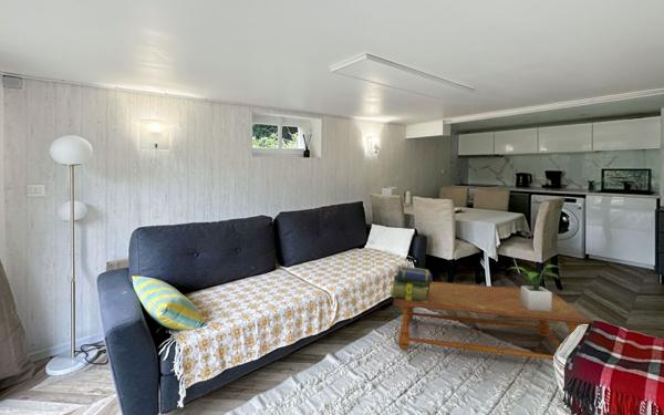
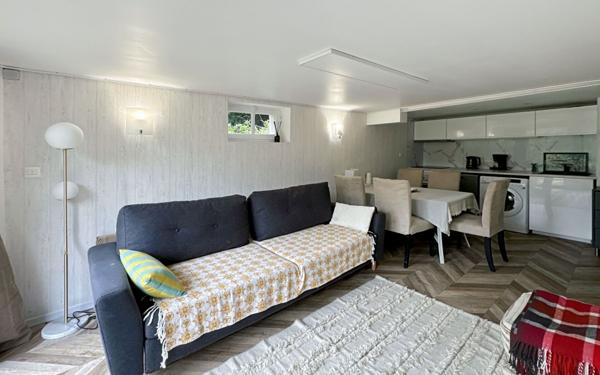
- coffee table (476, 319)
- stack of books (412, 281)
- potted plant (539, 287)
